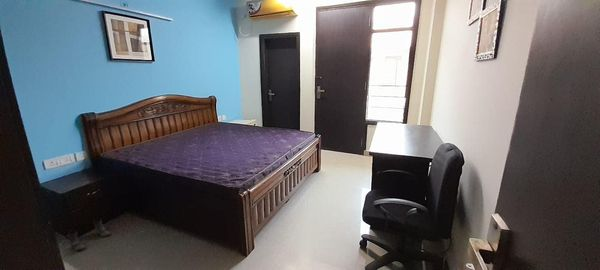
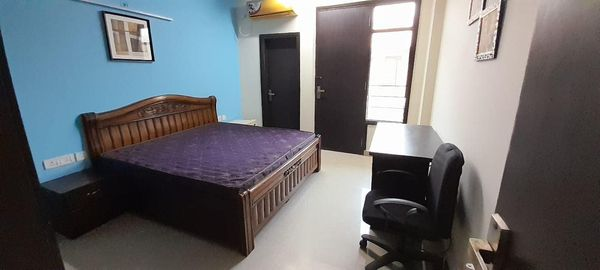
- boots (95, 231)
